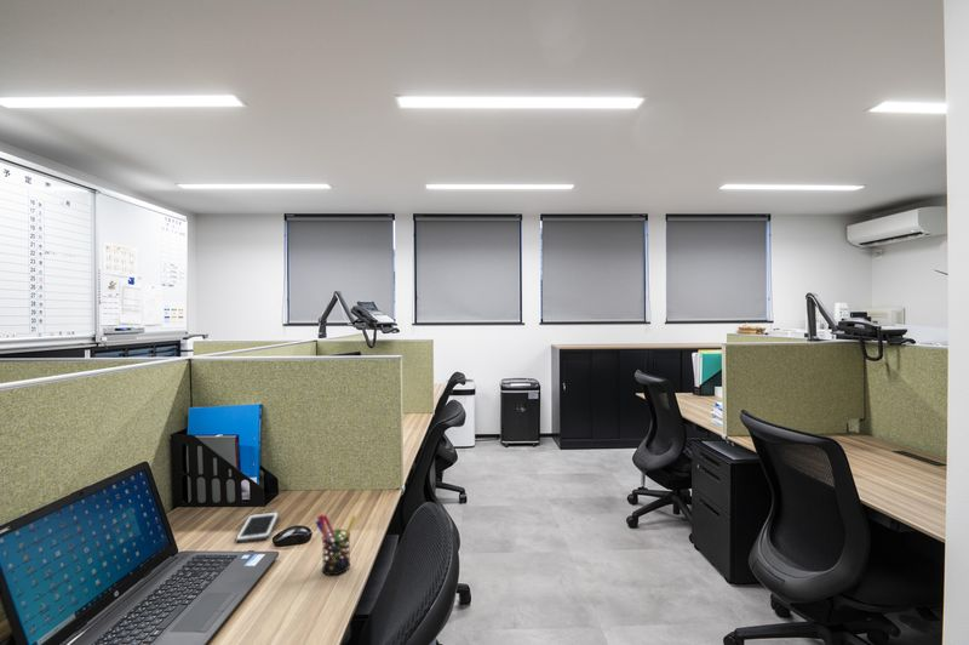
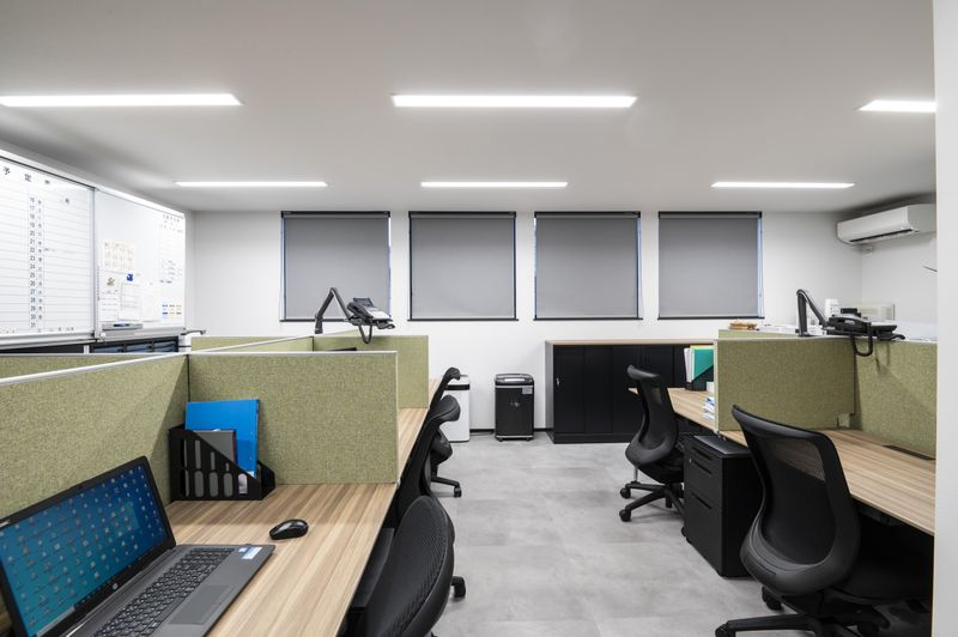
- cell phone (258, 526)
- pen holder (334, 541)
